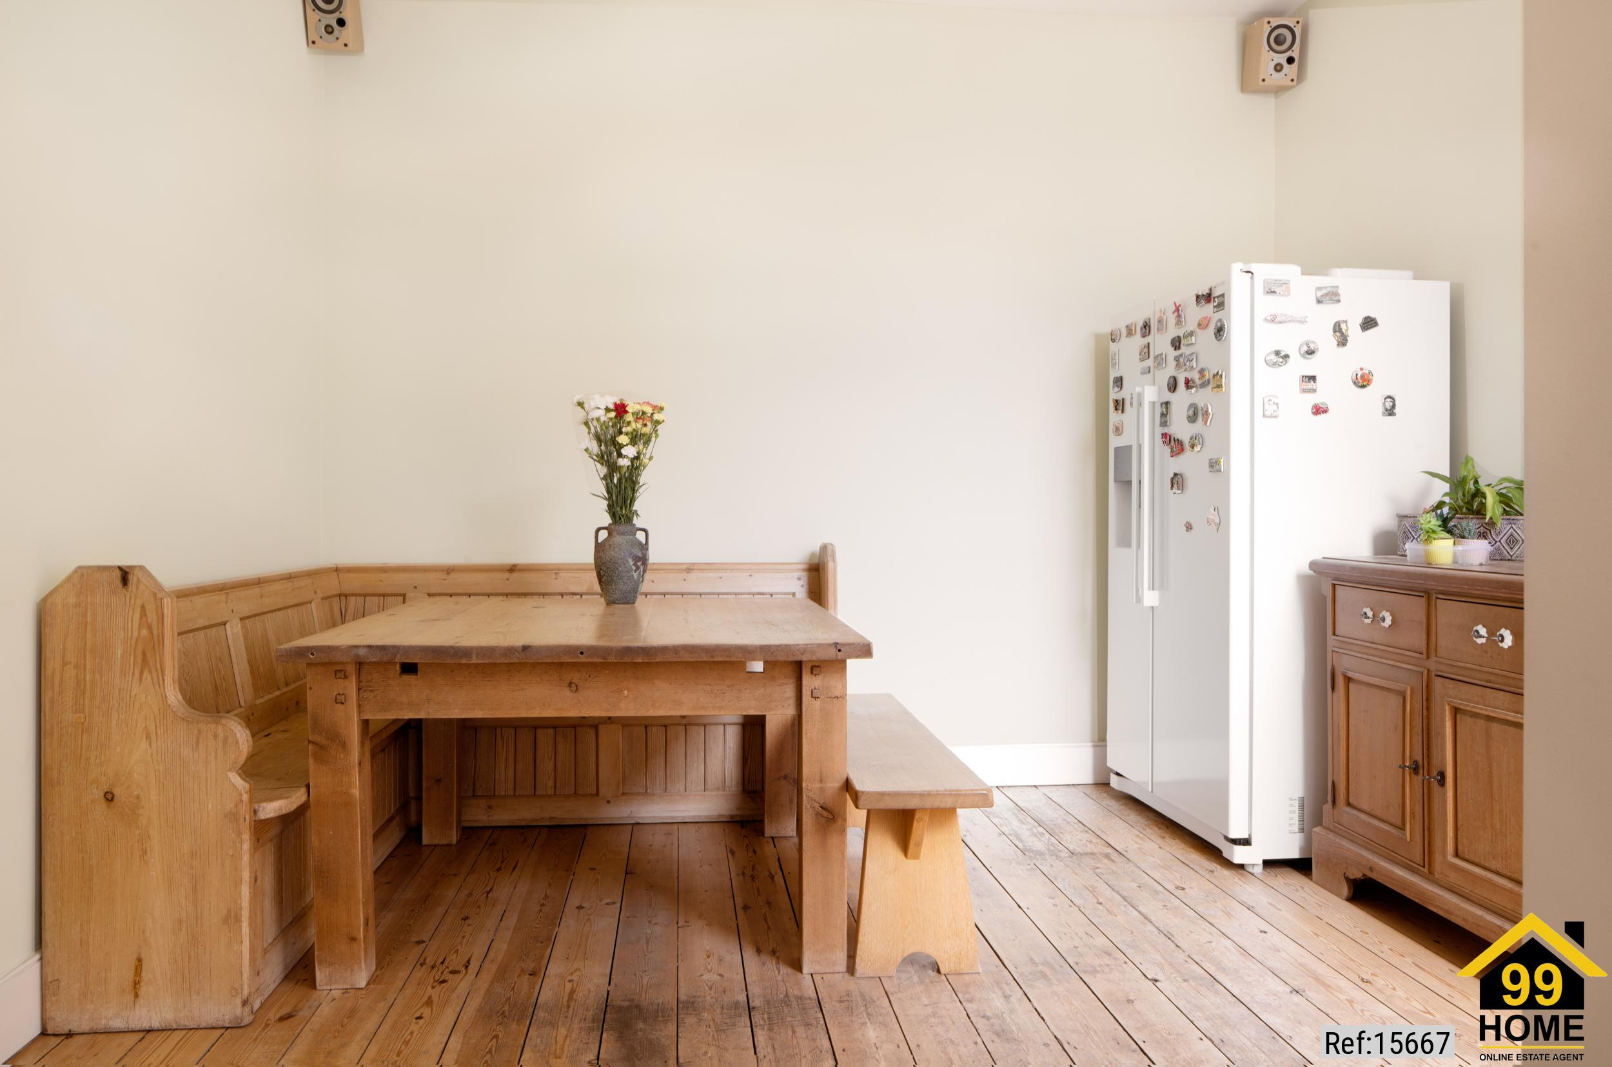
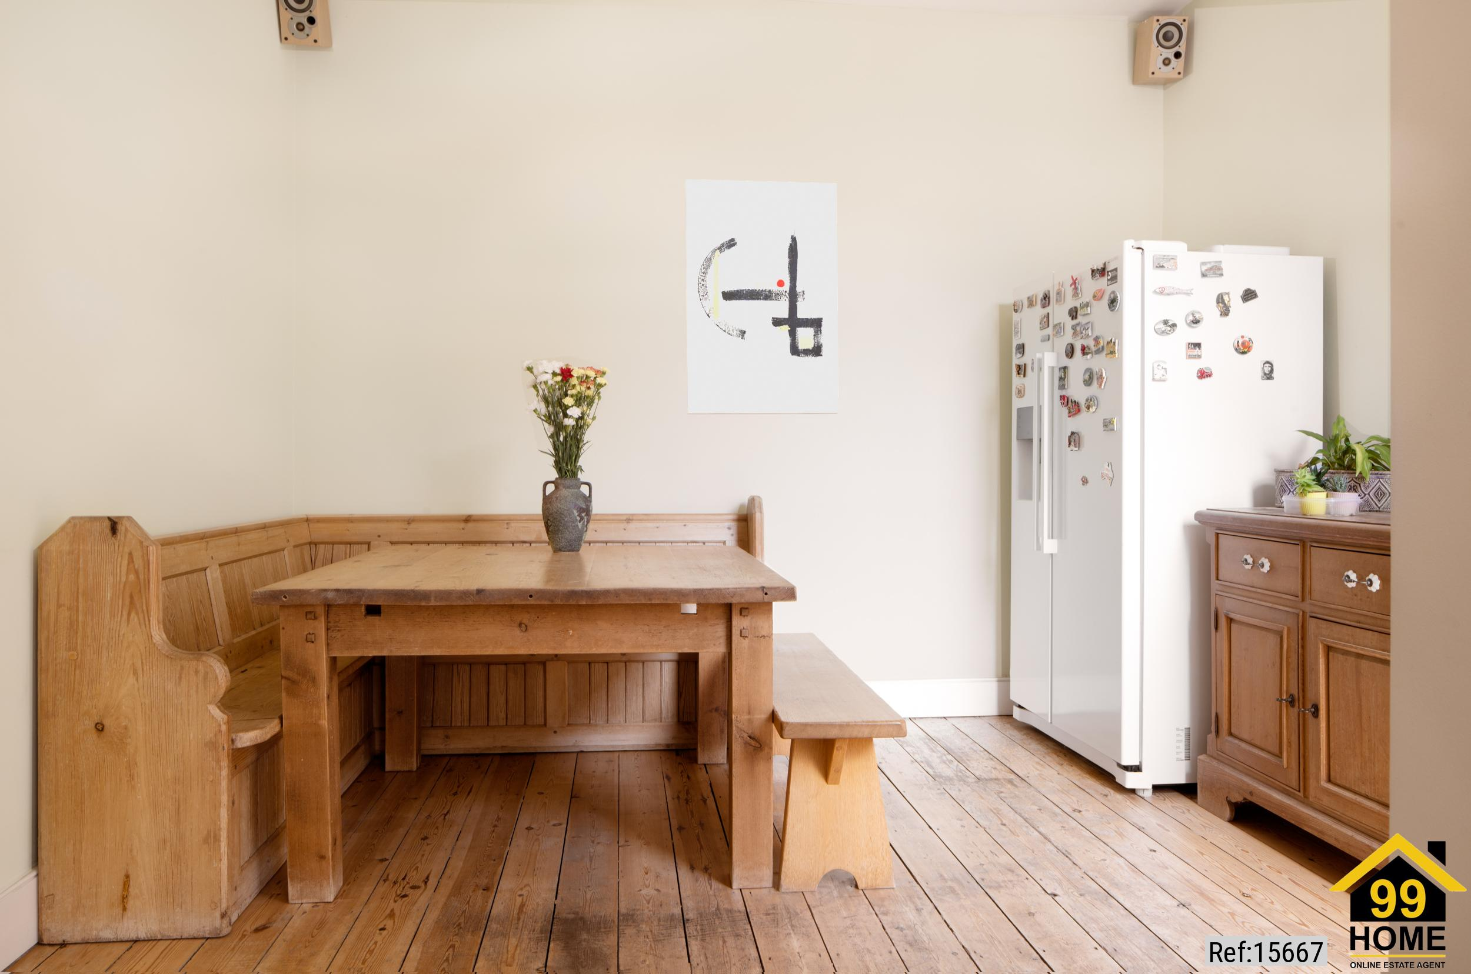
+ wall art (762, 298)
